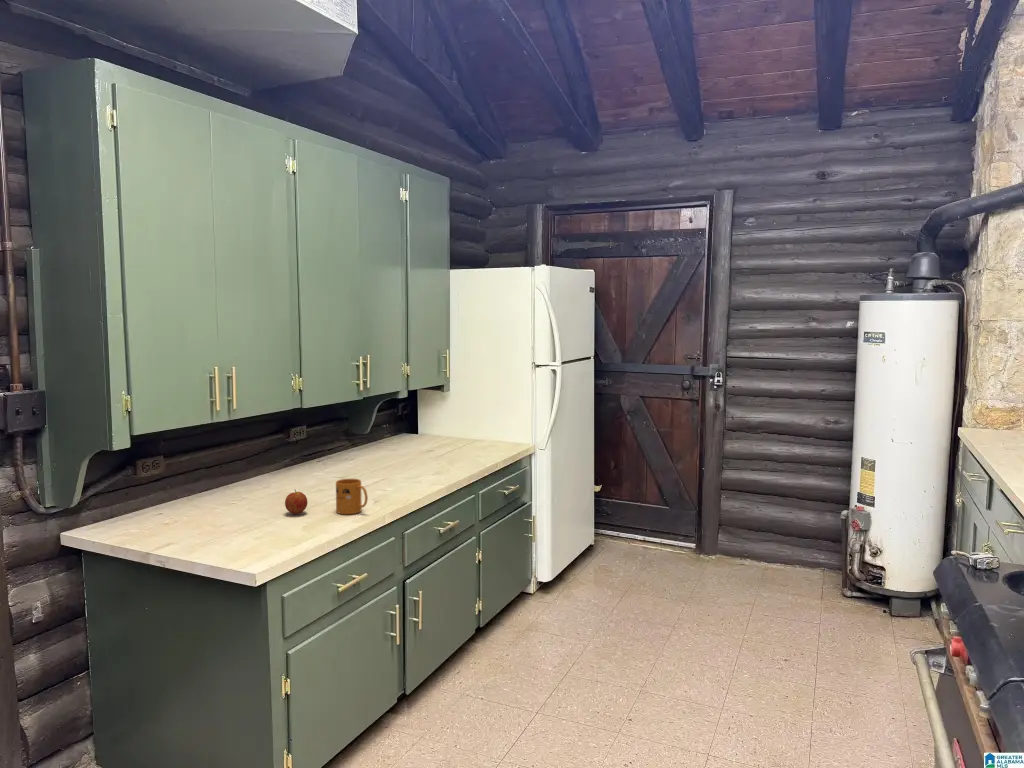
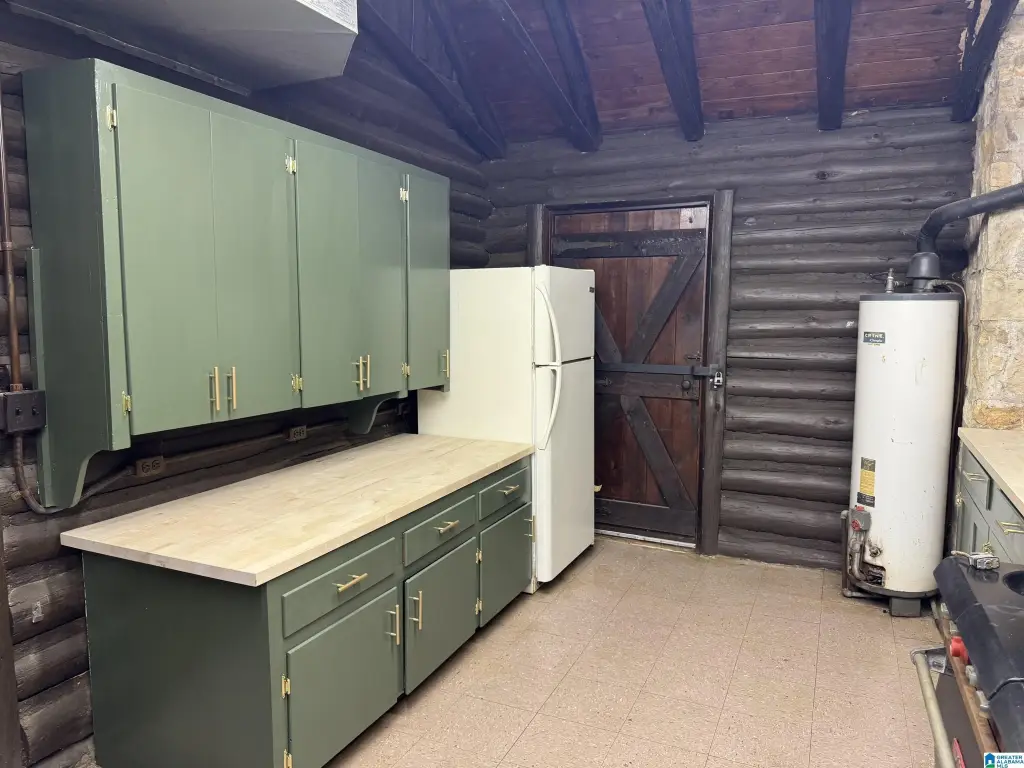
- fruit (296, 501)
- mug (353, 496)
